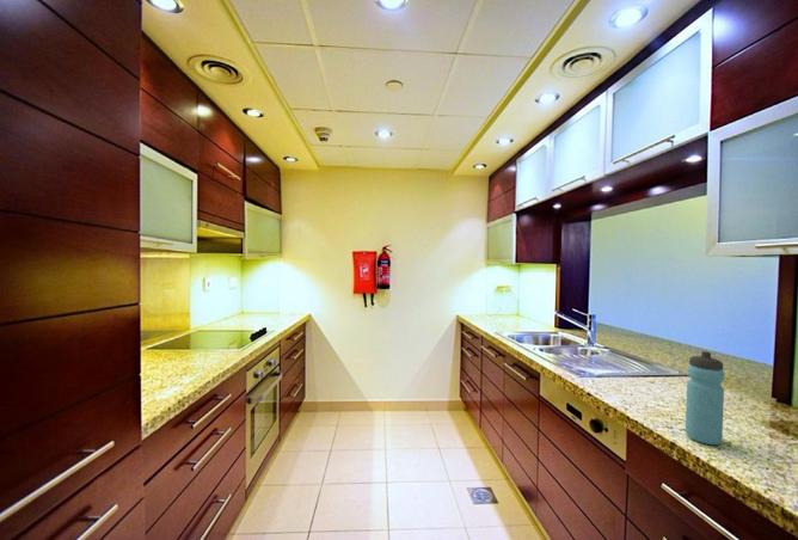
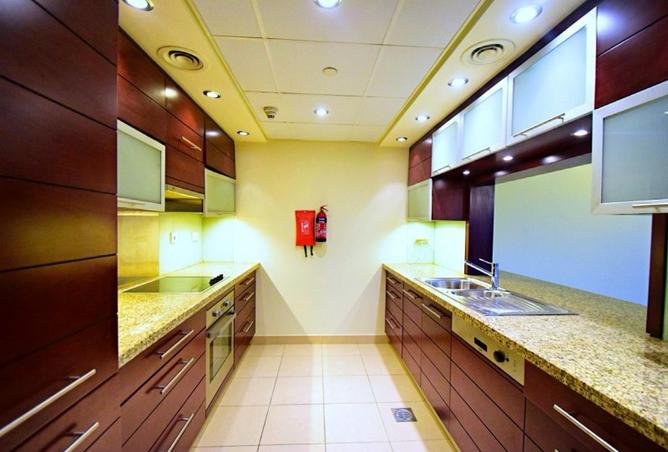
- water bottle (704, 395)
